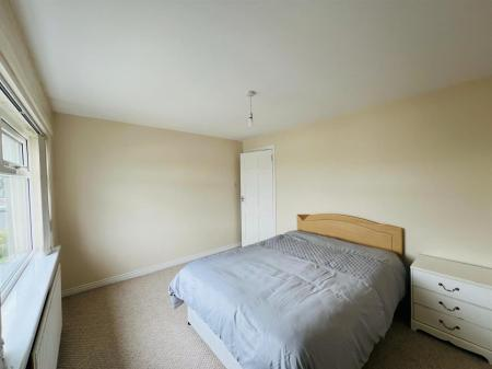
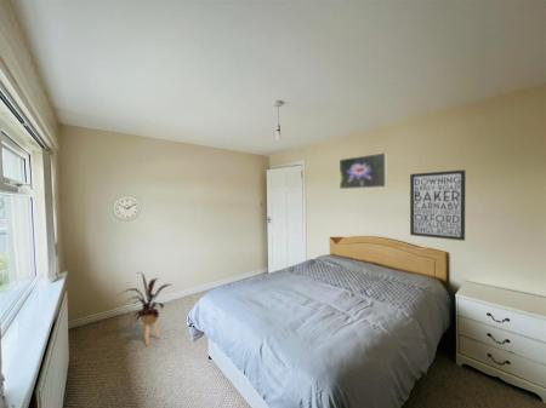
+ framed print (360, 172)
+ wall clock (126, 208)
+ house plant (146, 304)
+ wall art (436, 205)
